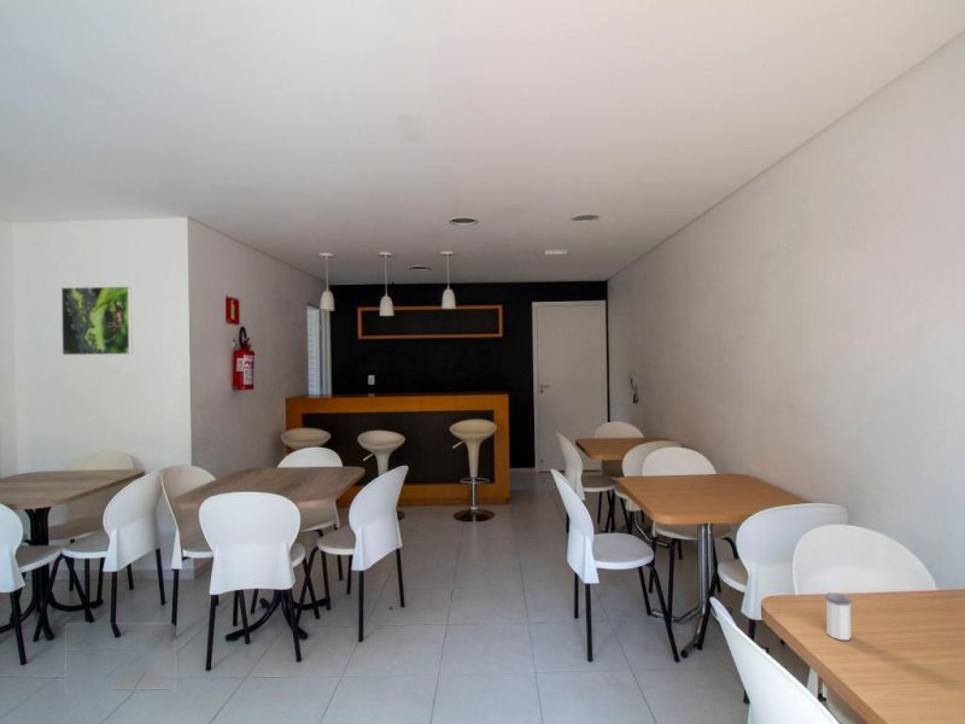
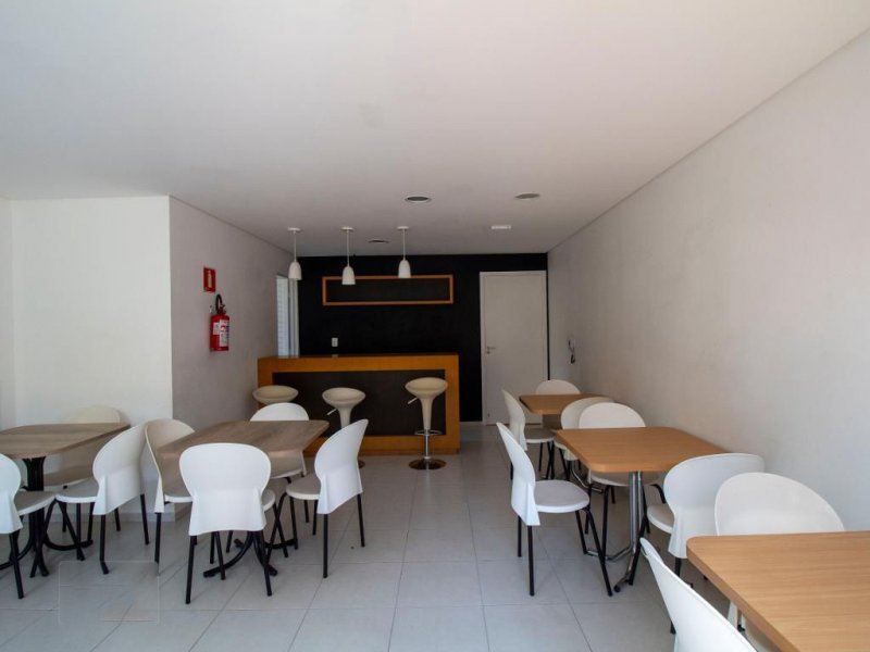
- salt shaker (838, 615)
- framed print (96, 321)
